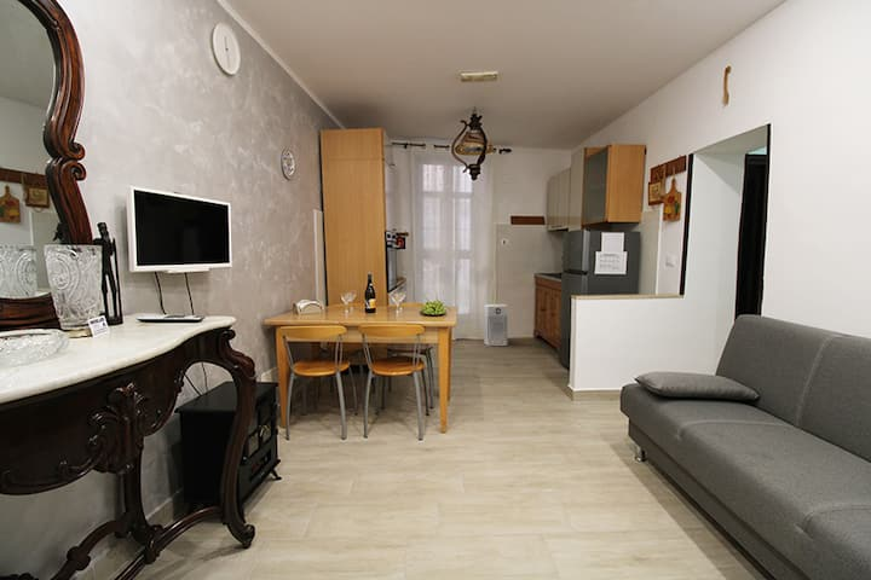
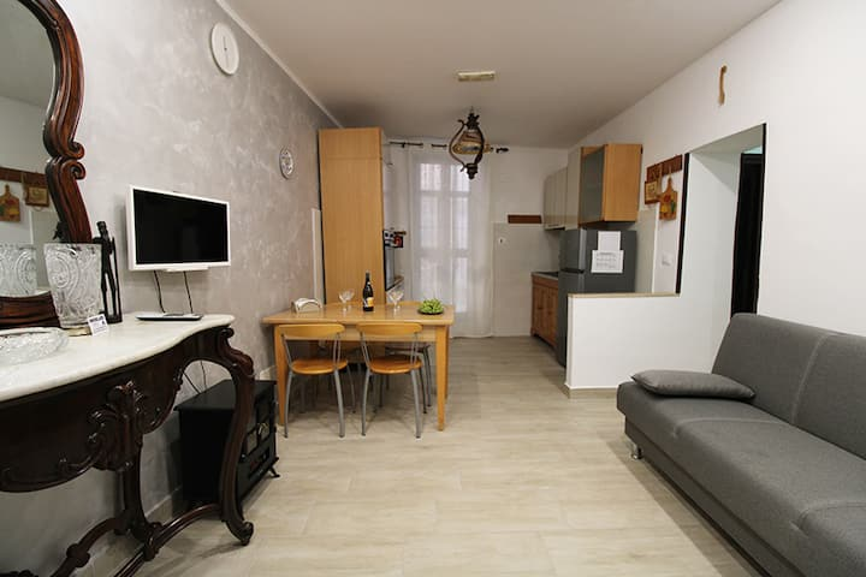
- air purifier (495, 324)
